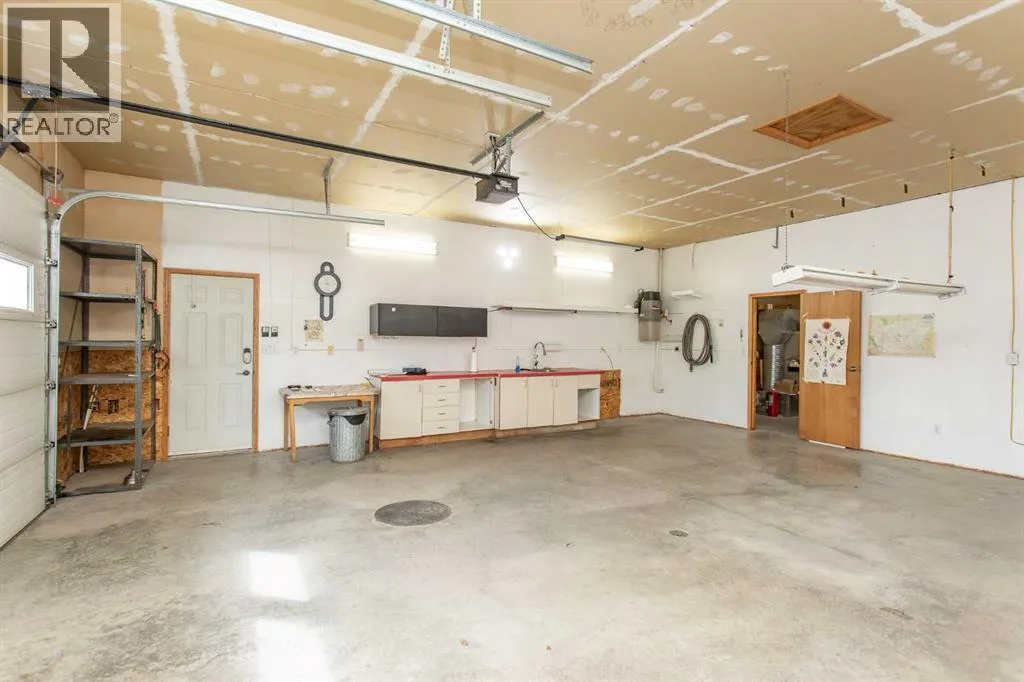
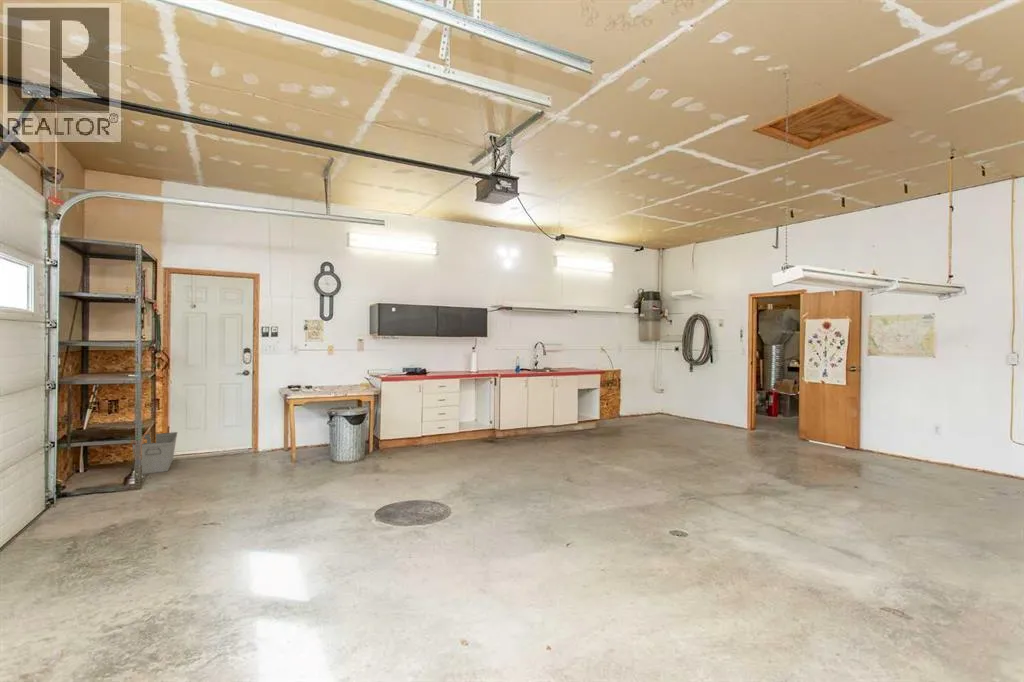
+ storage bin (156, 452)
